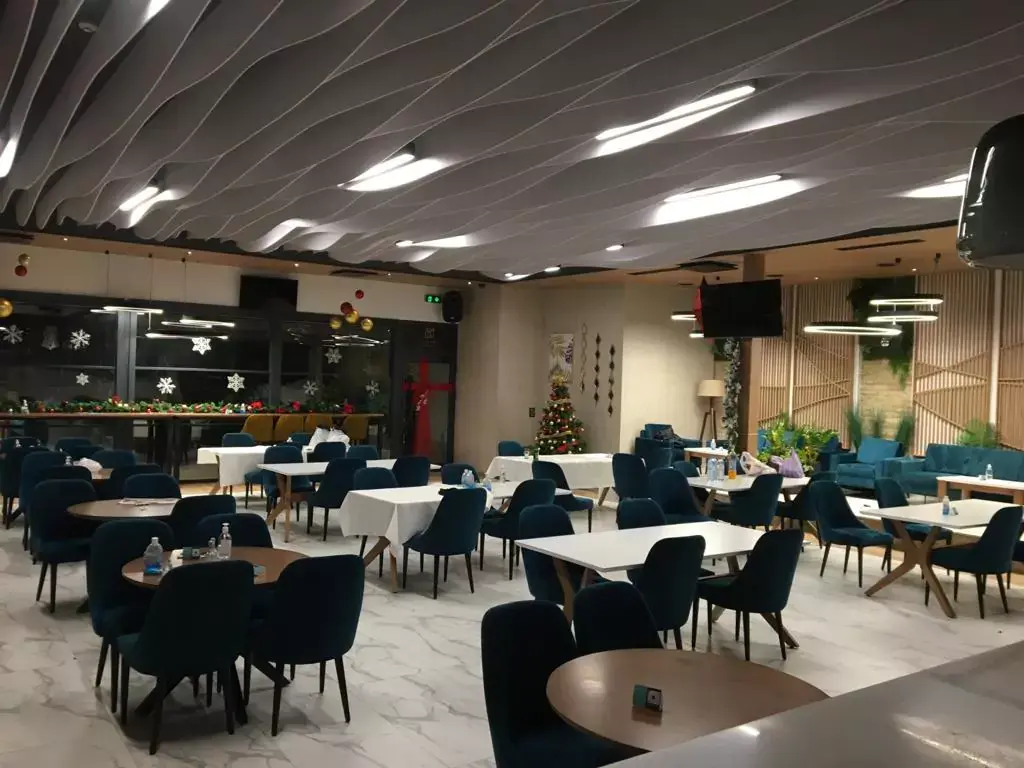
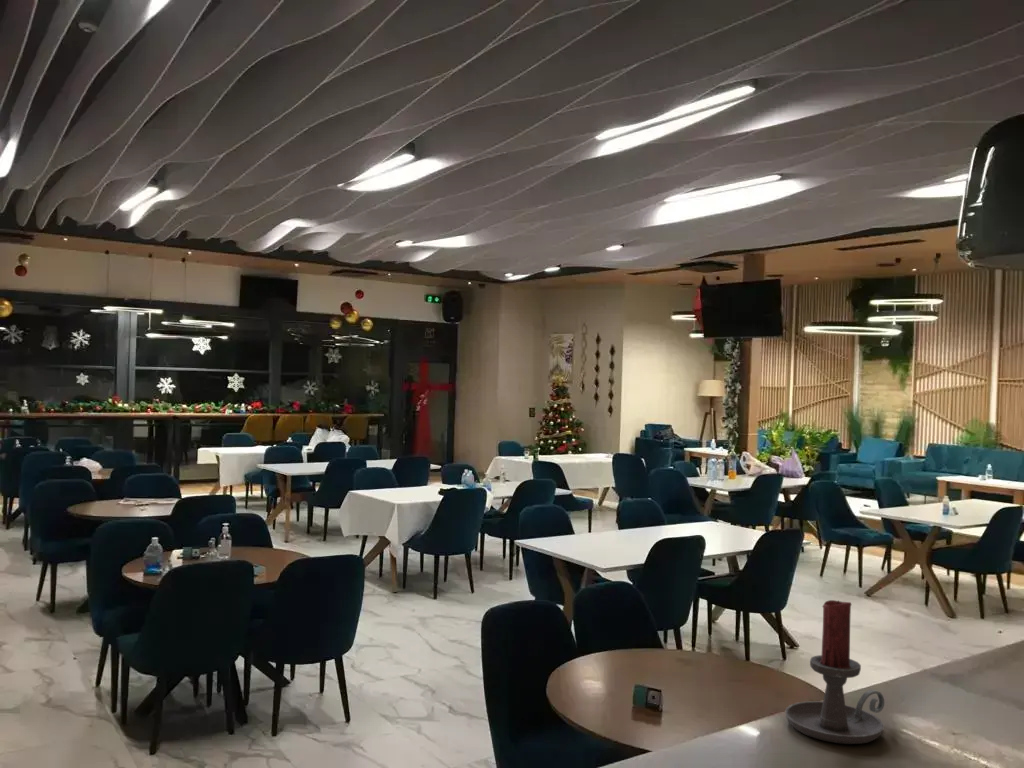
+ candle holder (844, 662)
